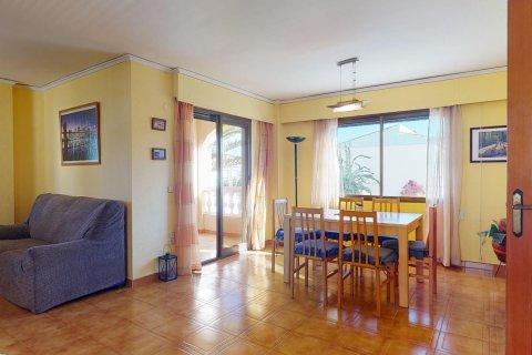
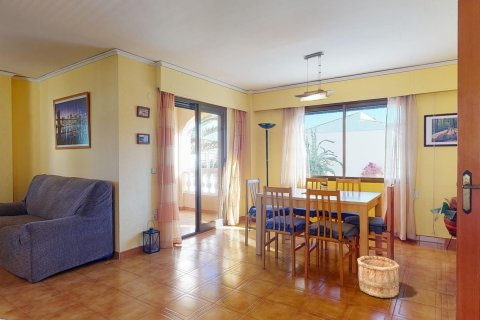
+ wooden bucket (377, 275)
